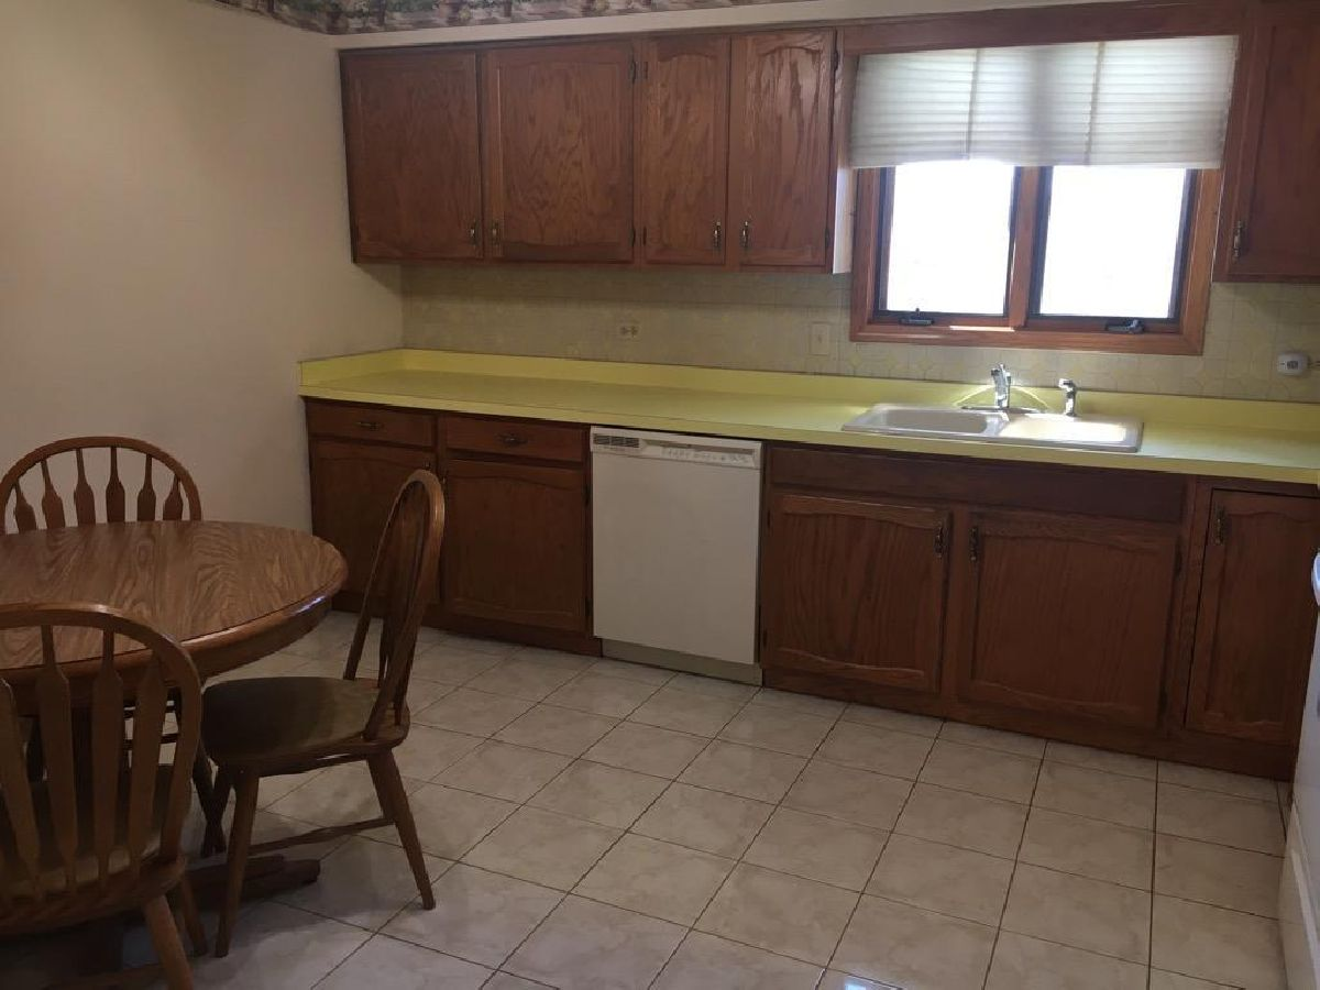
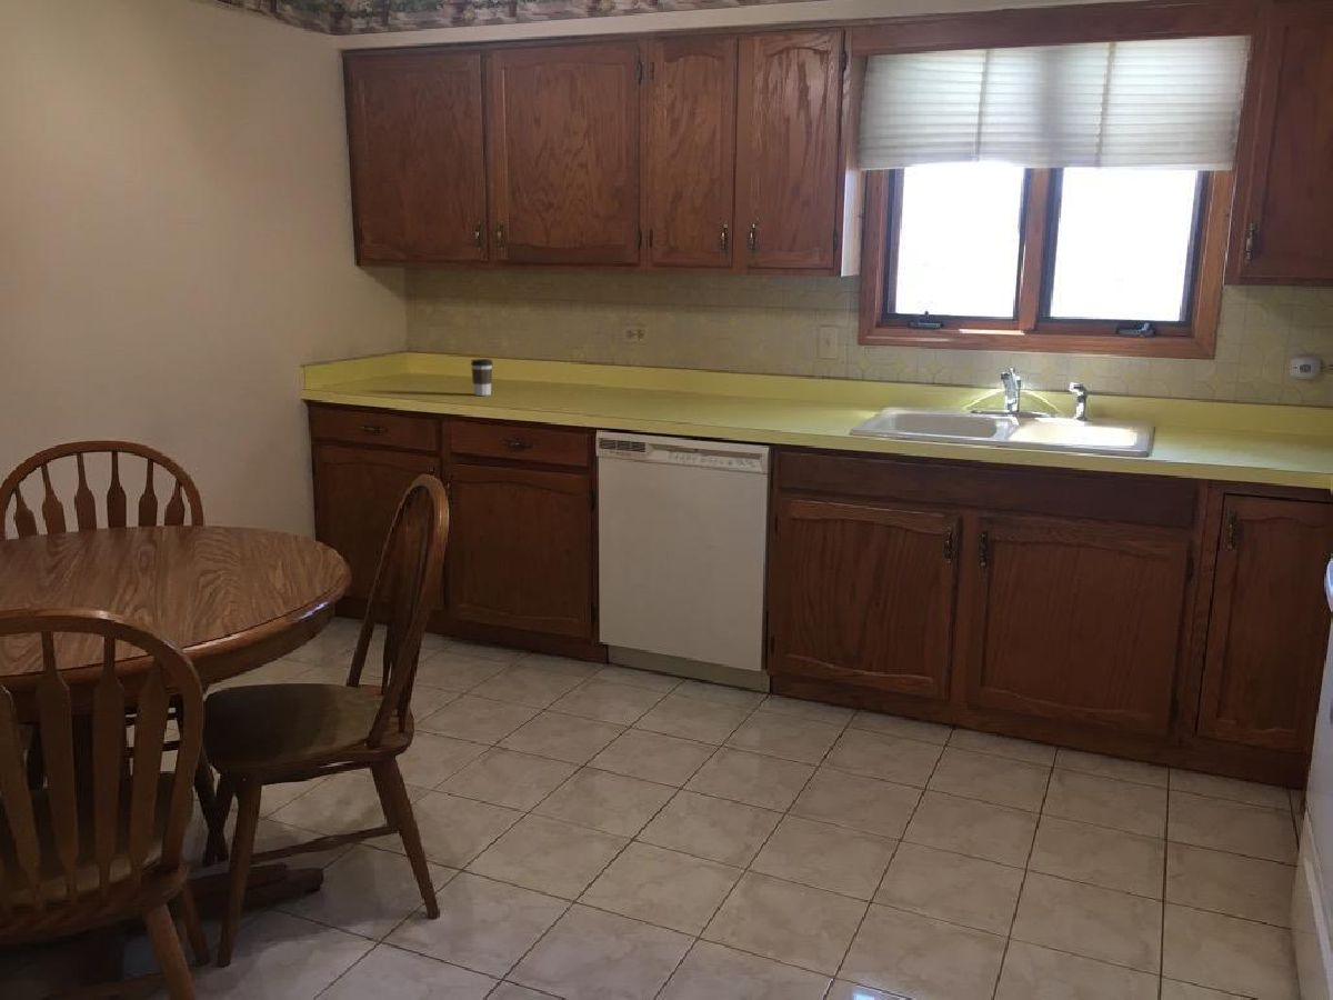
+ coffee cup (482, 377)
